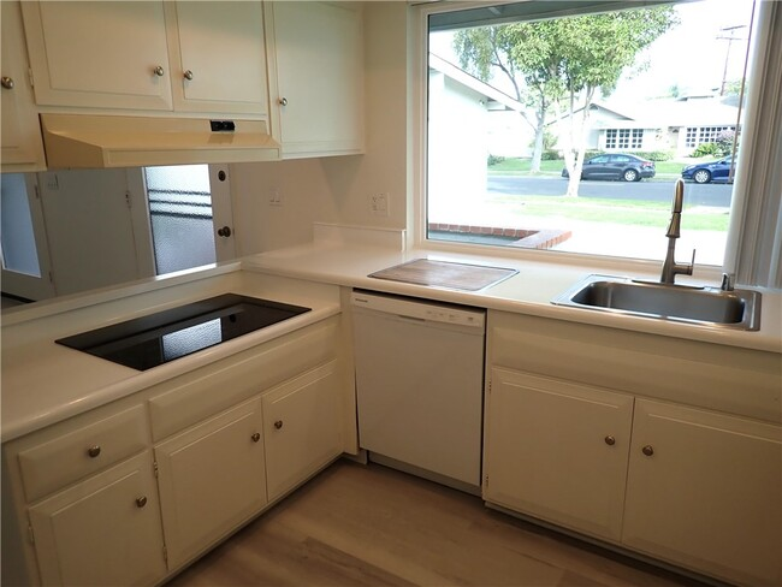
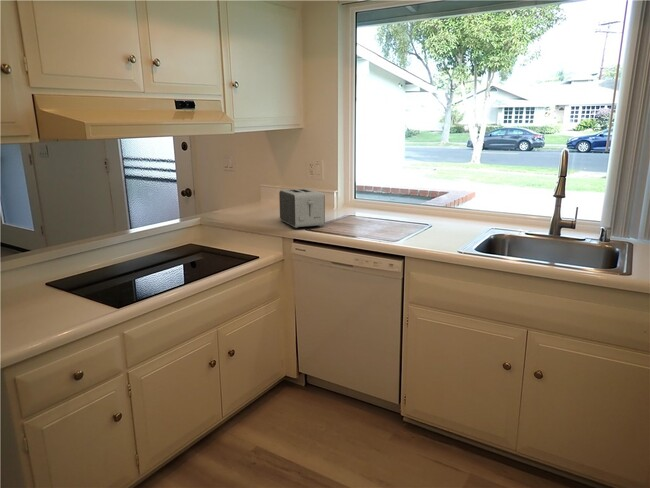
+ toaster (302, 207)
